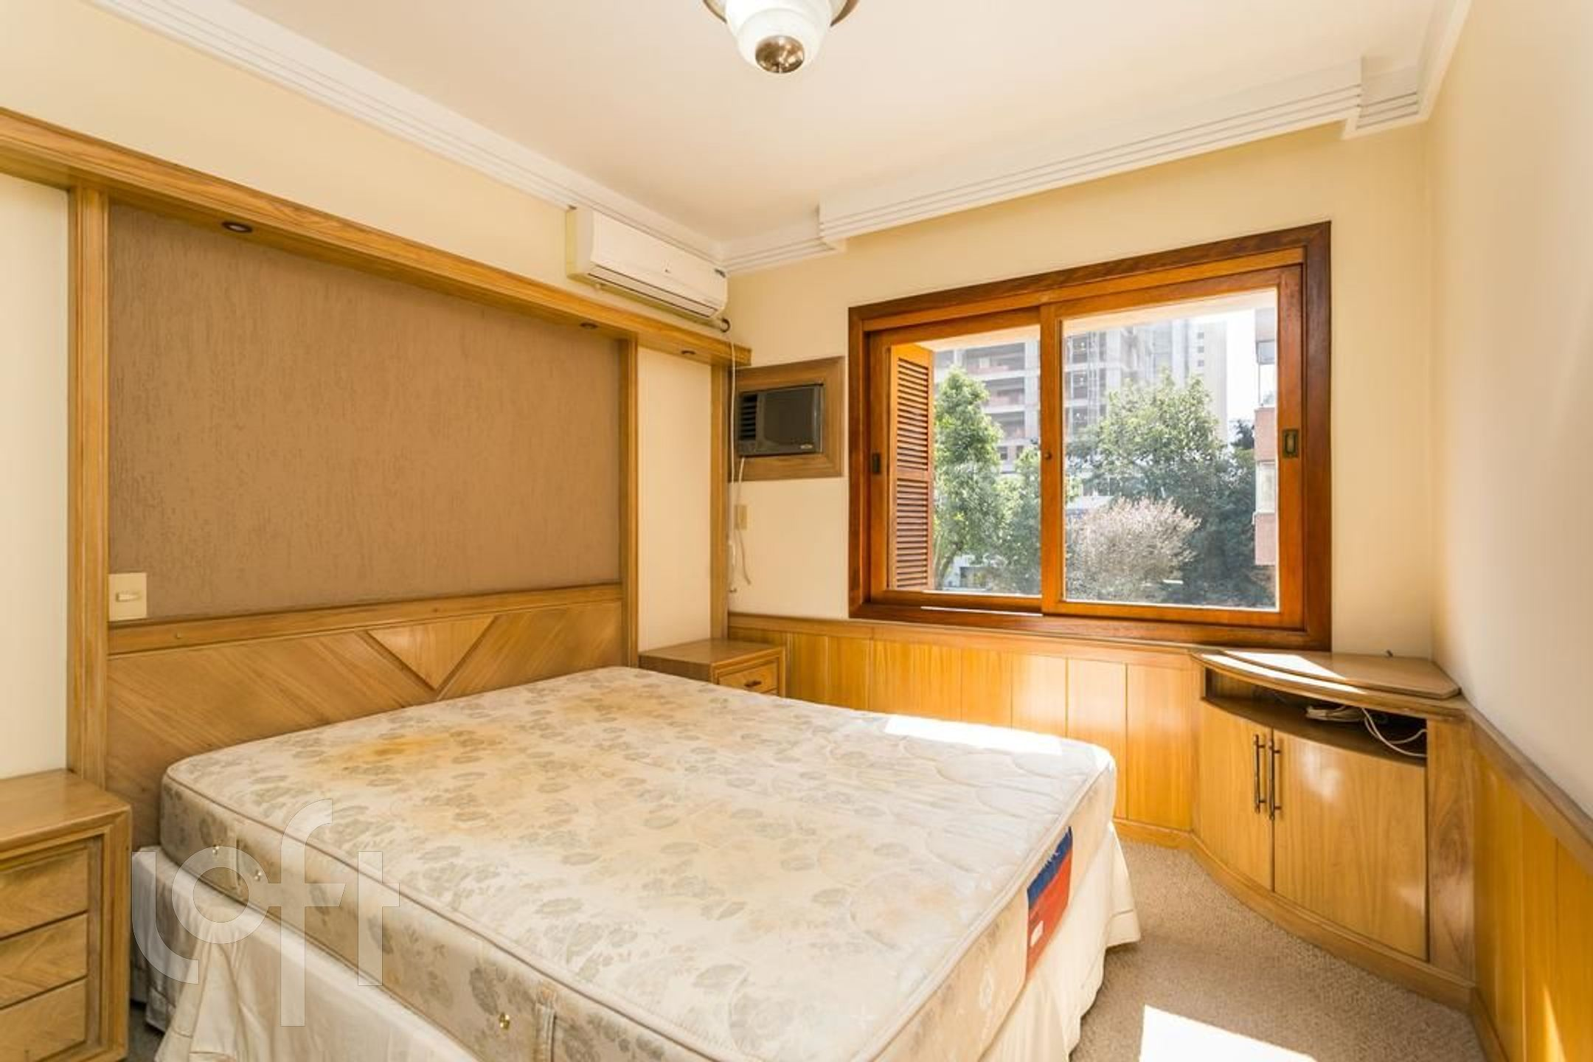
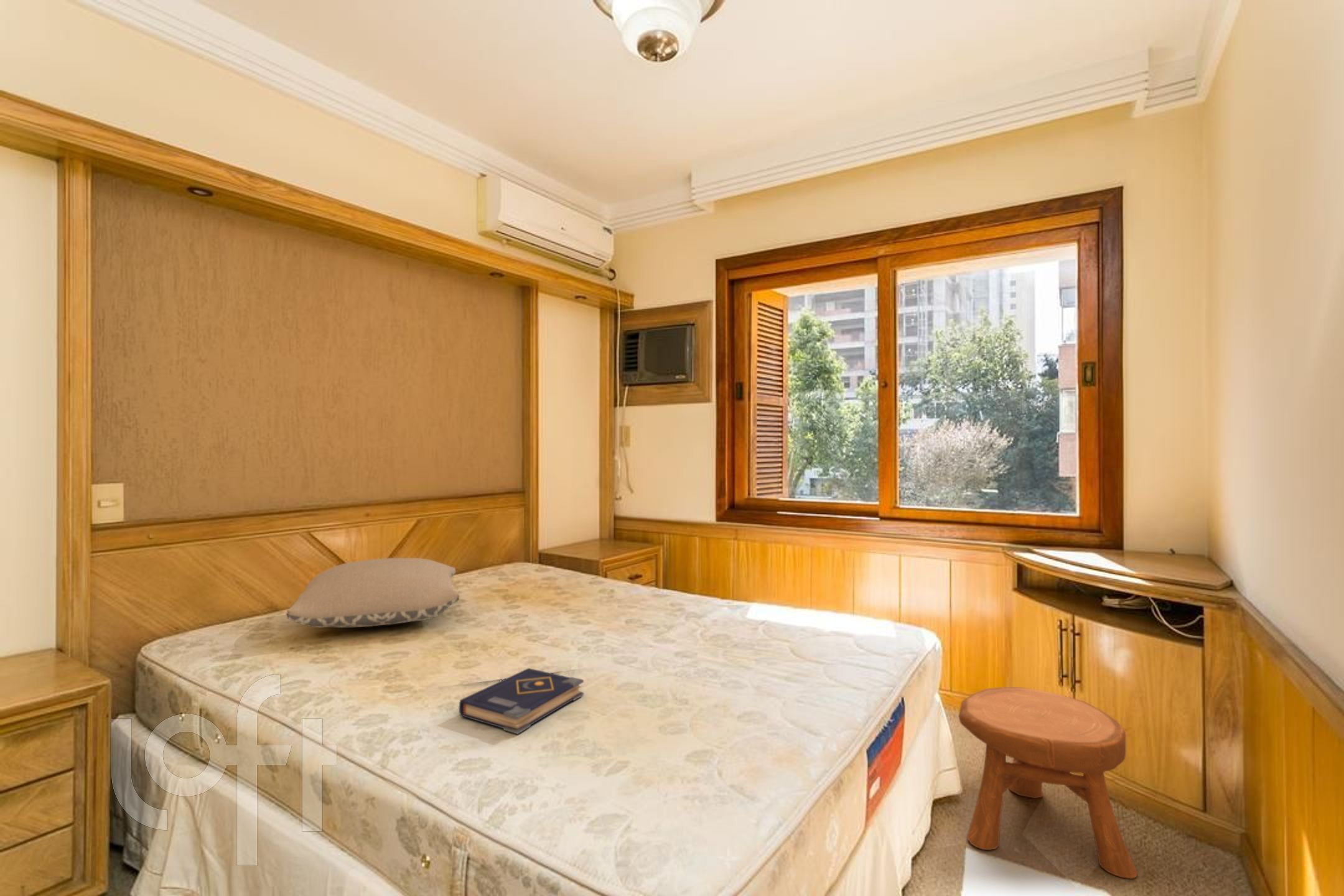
+ book (523, 697)
+ pillow (383, 588)
+ stool (1035, 764)
